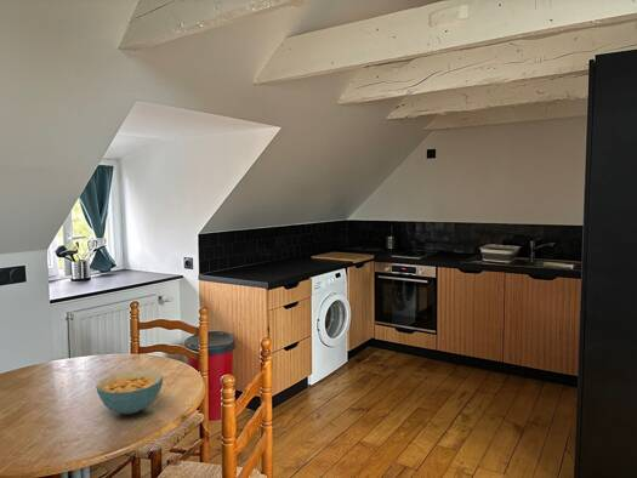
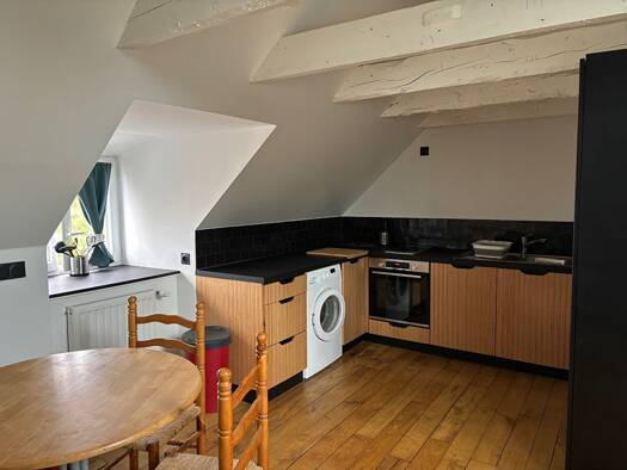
- cereal bowl (130, 396)
